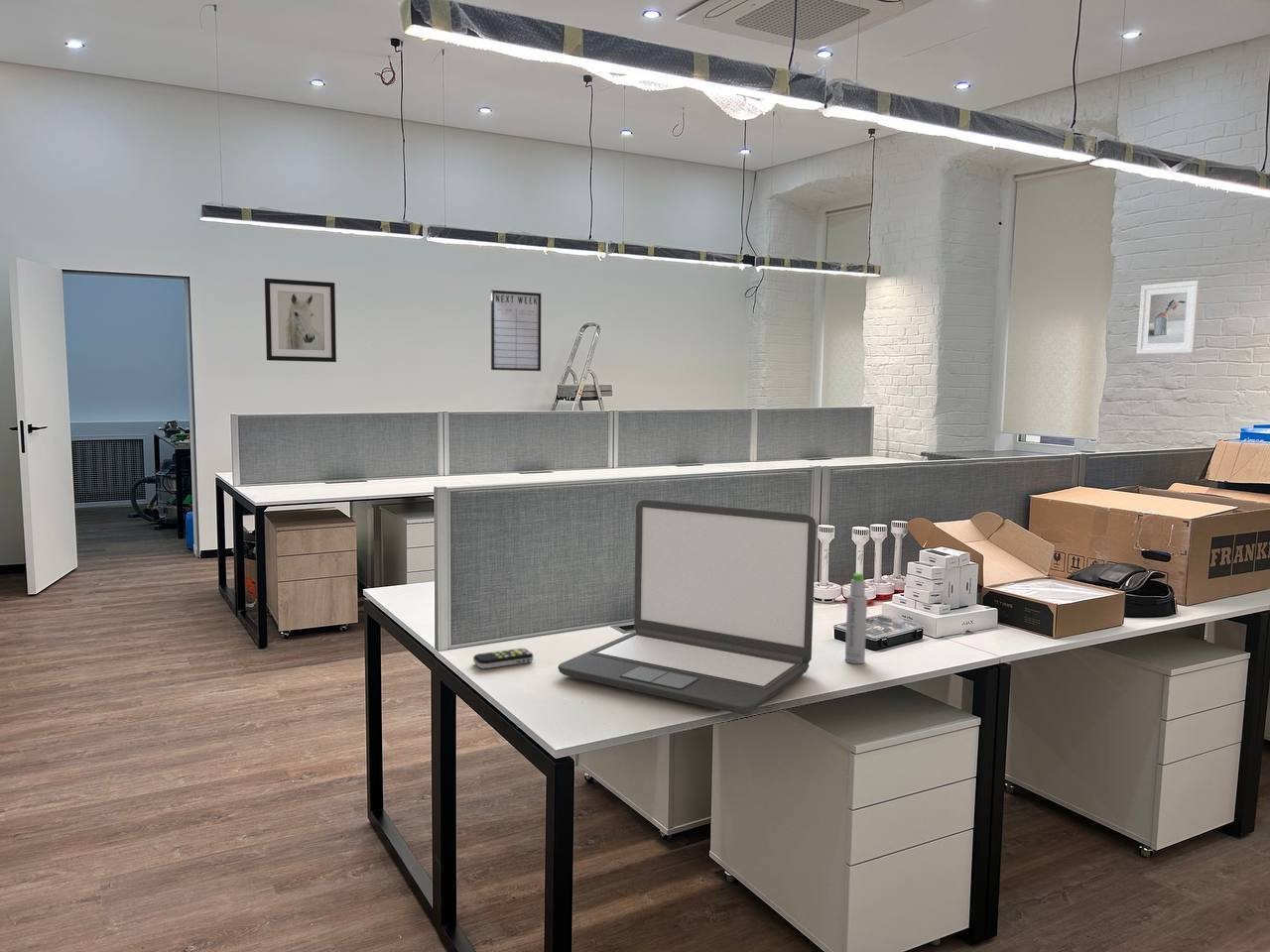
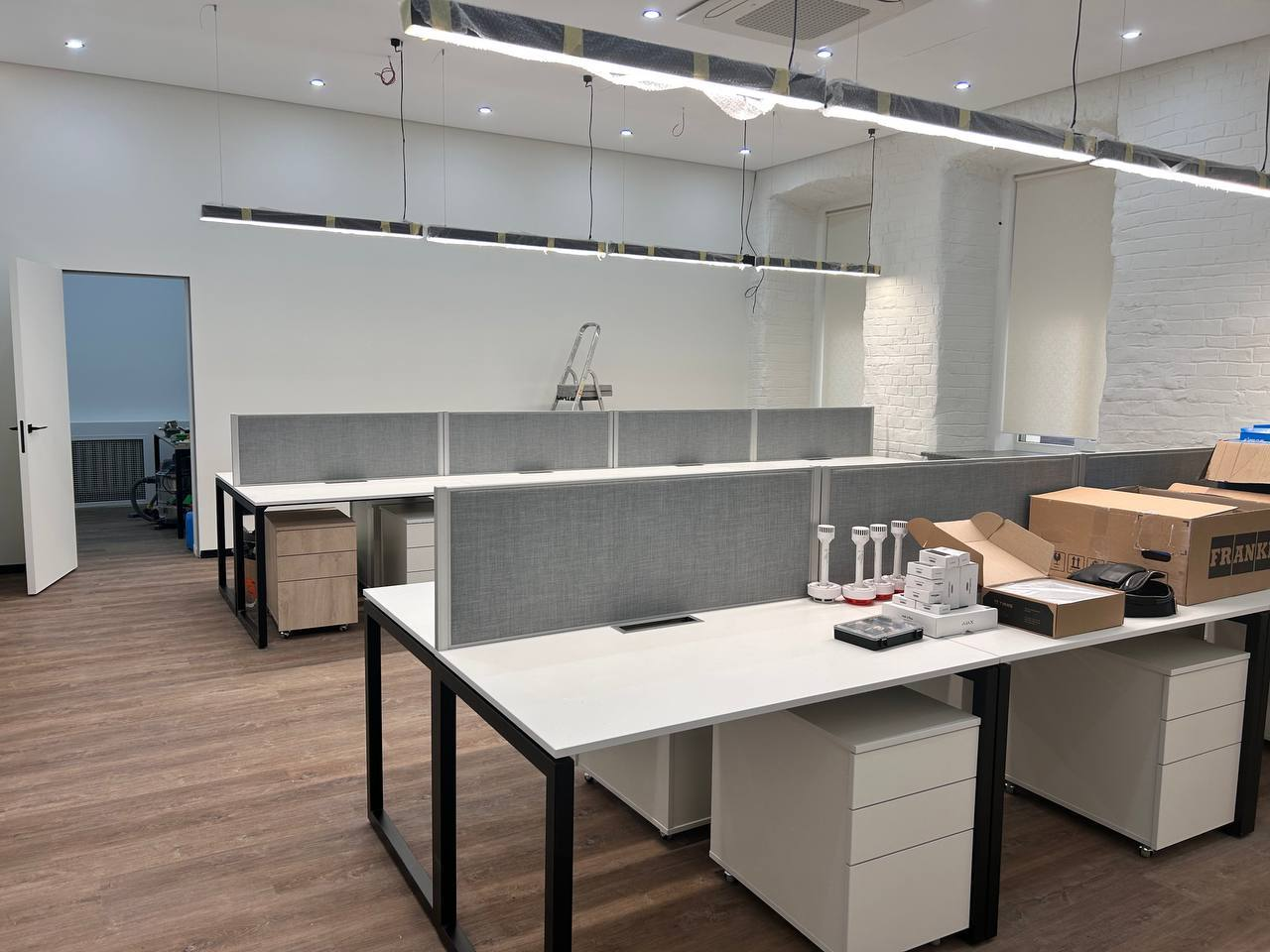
- bottle (856, 617)
- laptop (688, 595)
- writing board (516, 331)
- wall art (301, 320)
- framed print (1167, 318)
- remote control (503, 657)
